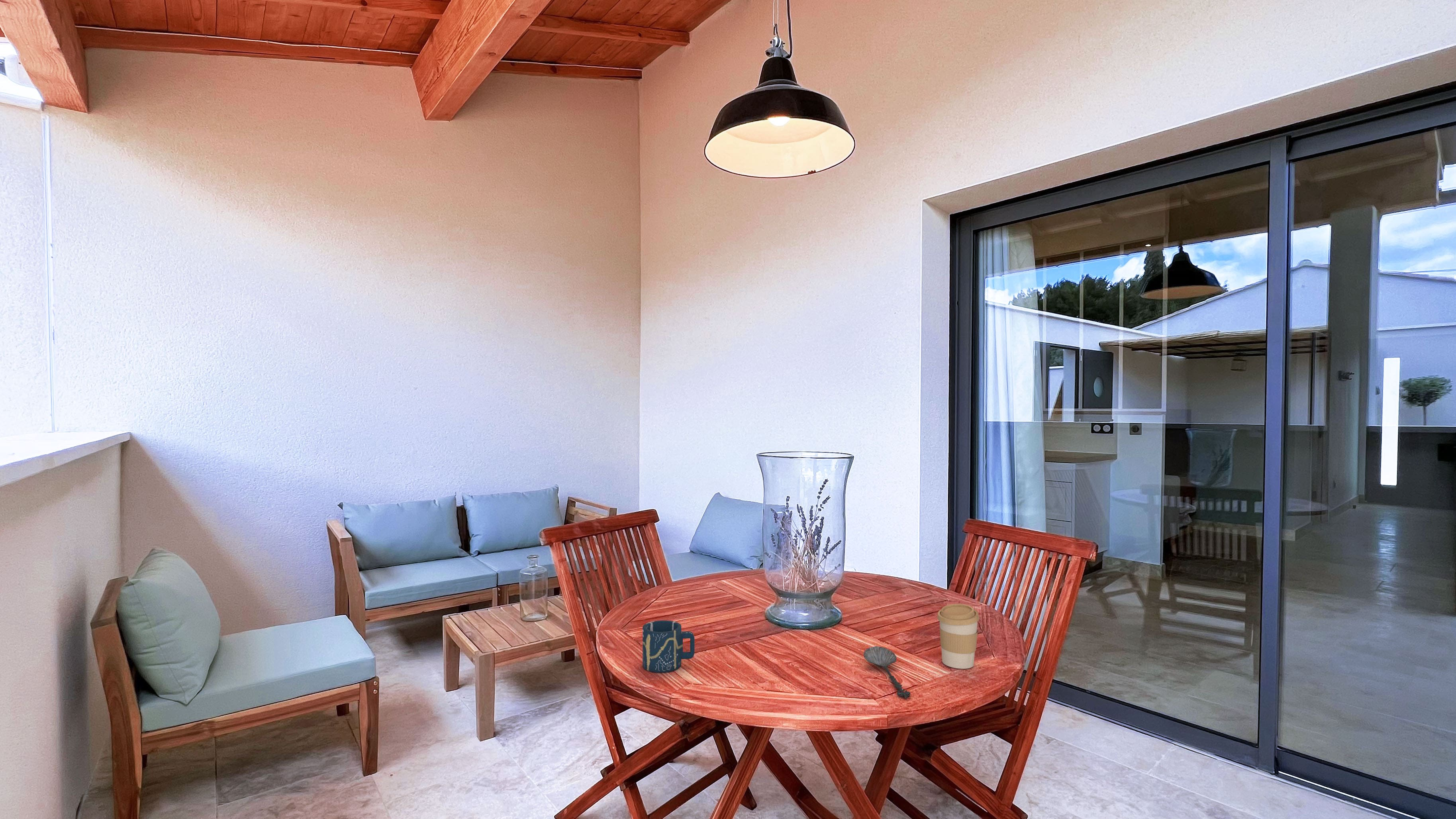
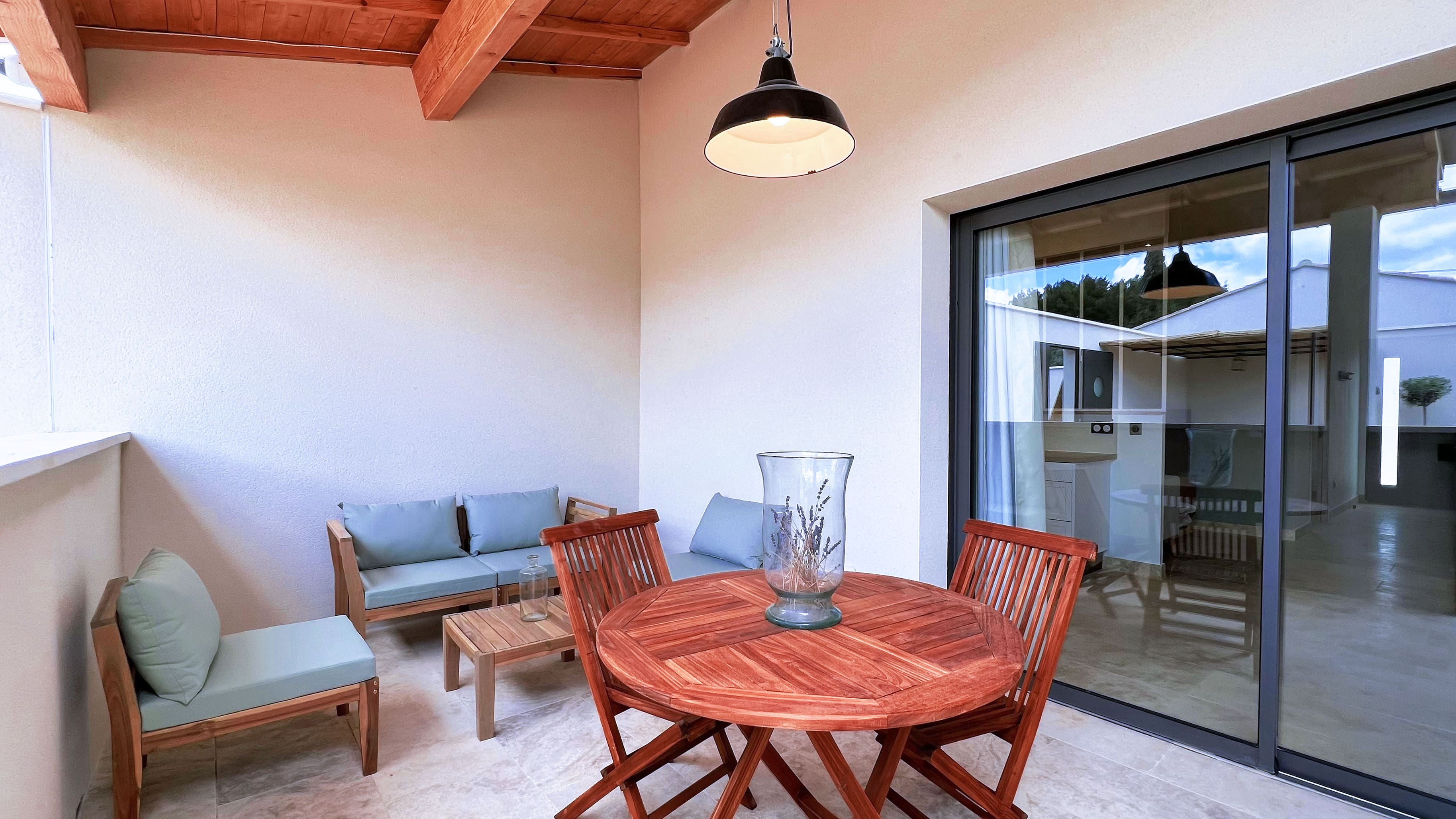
- spoon (889, 671)
- cup (668, 645)
- coffee cup (958, 635)
